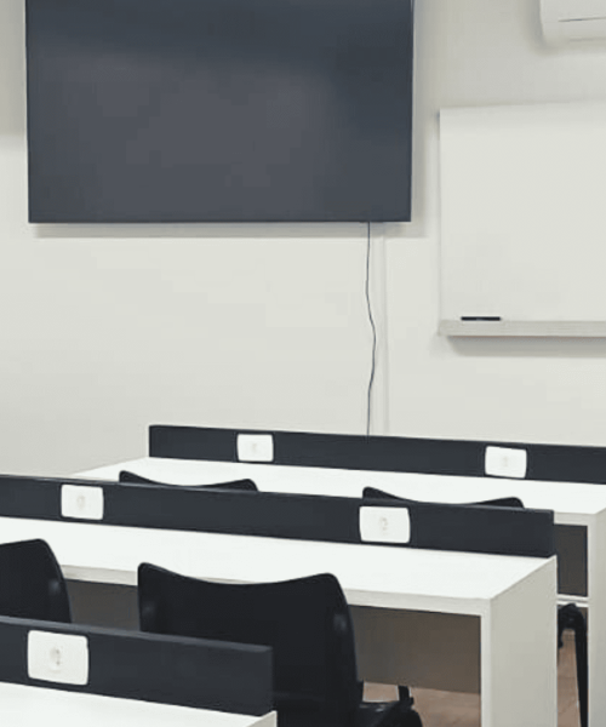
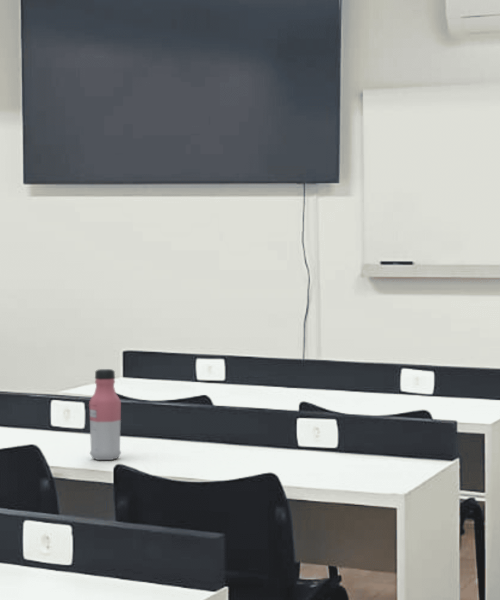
+ water bottle (105, 413)
